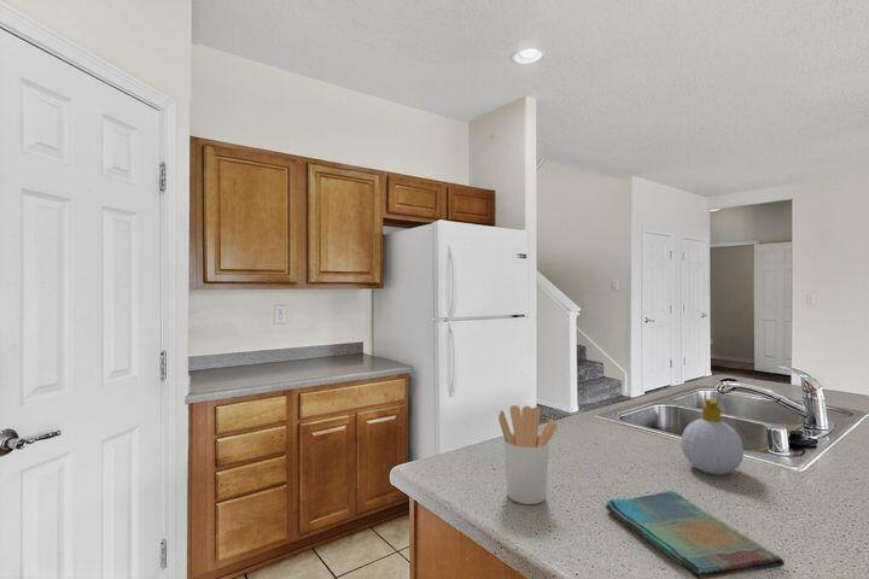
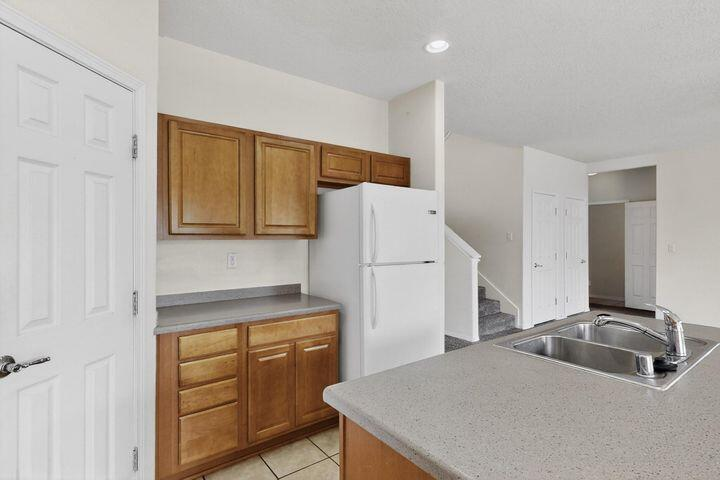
- dish towel (684, 528)
- soap bottle (711, 434)
- utensil holder (525, 450)
